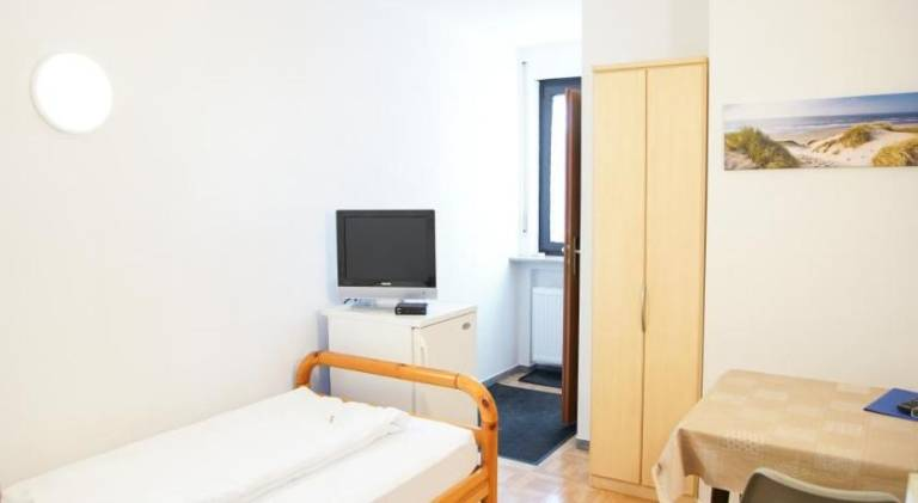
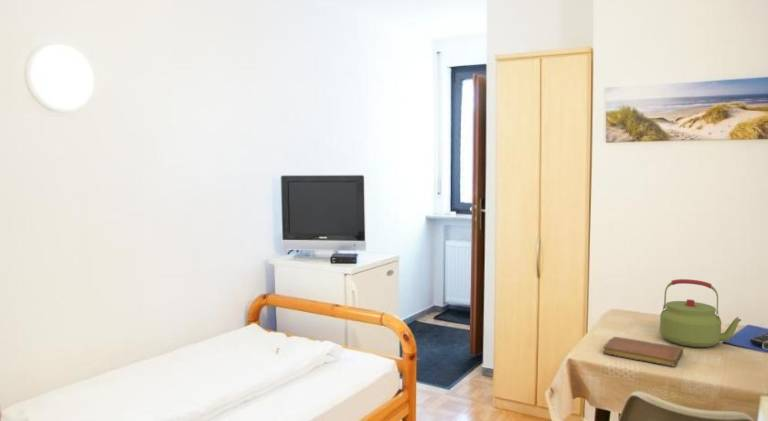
+ kettle (699, 311)
+ notebook (642, 350)
